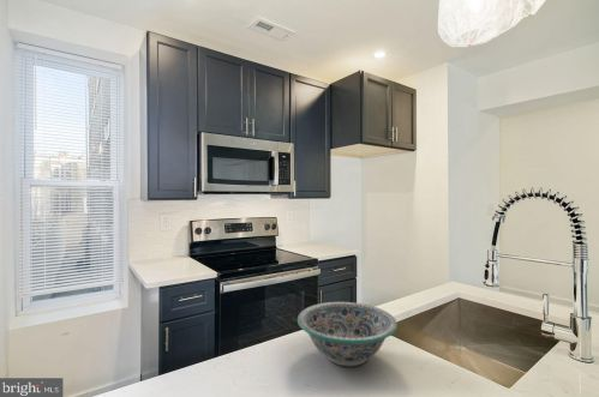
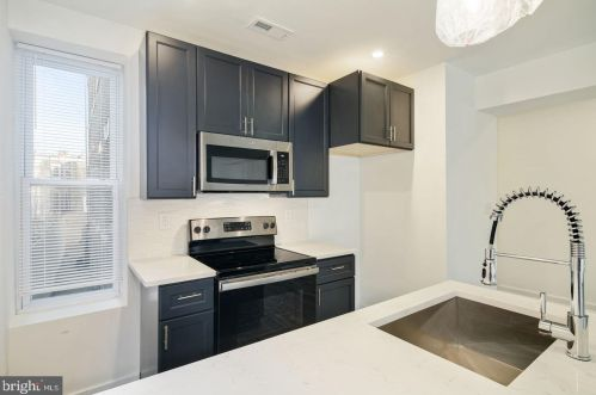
- decorative bowl (346, 336)
